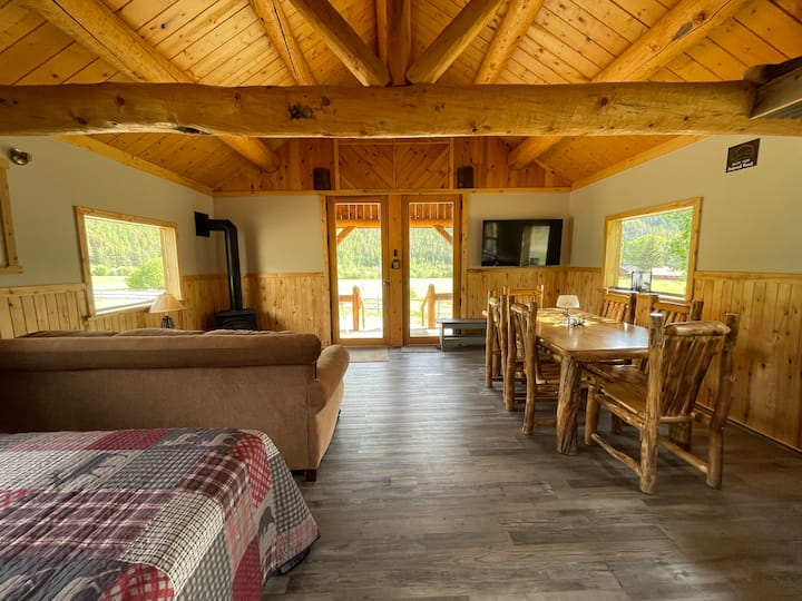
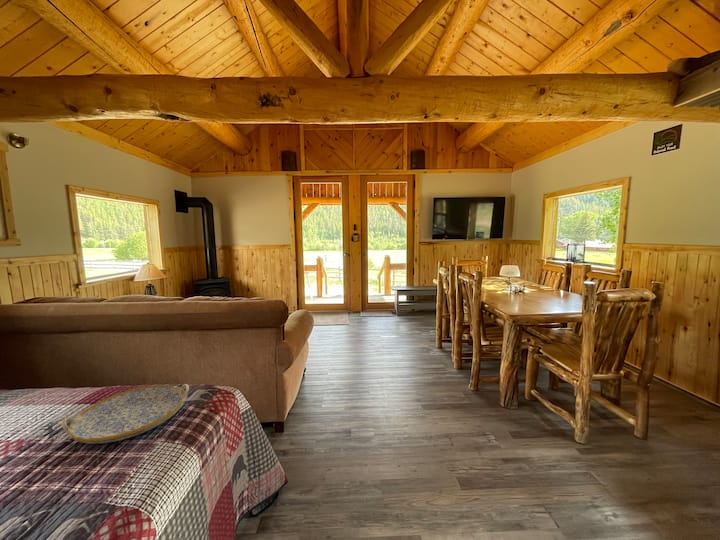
+ serving tray (132, 409)
